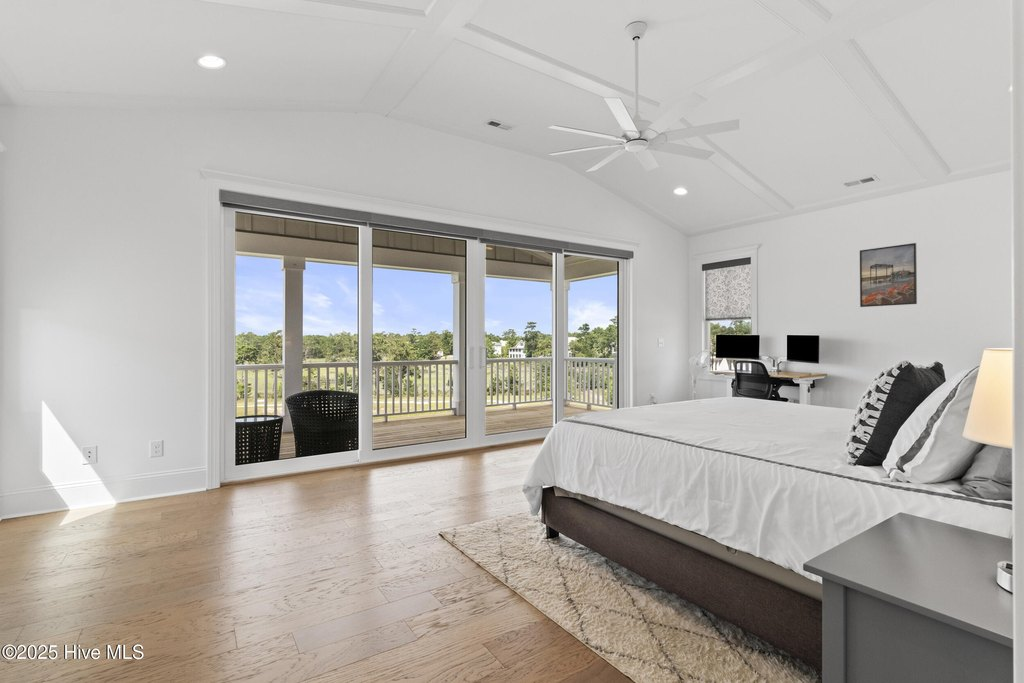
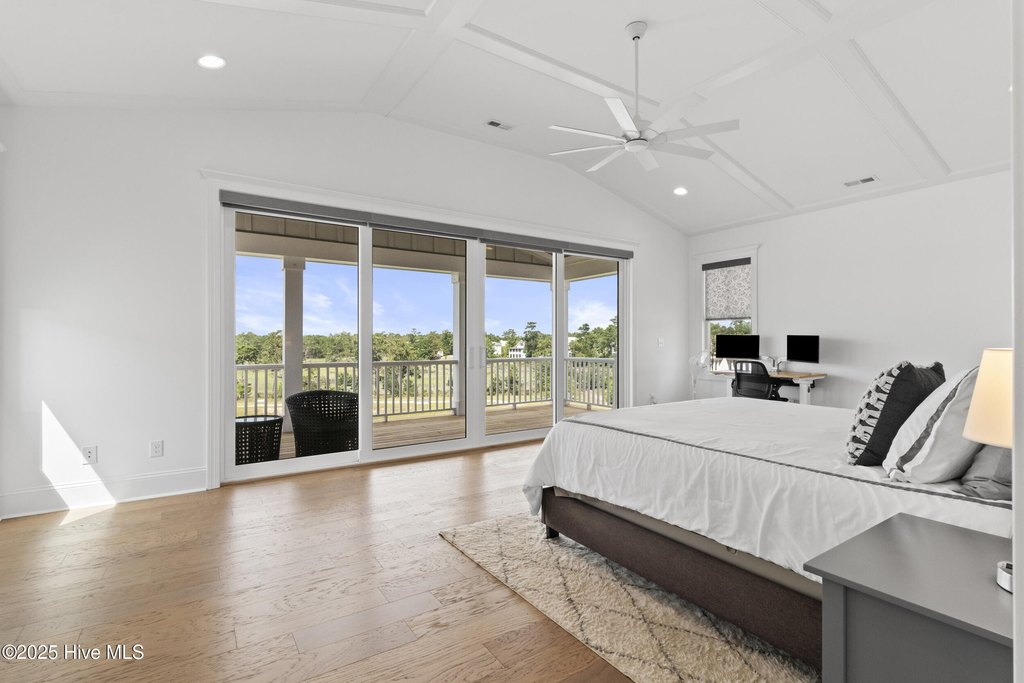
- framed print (887, 276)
